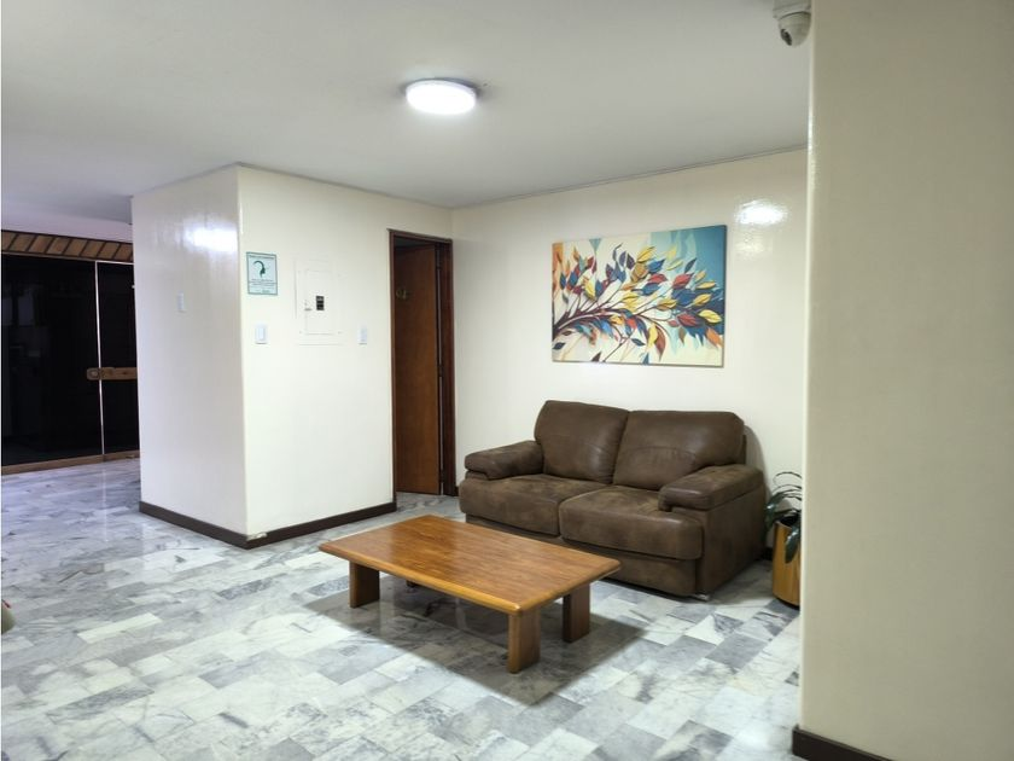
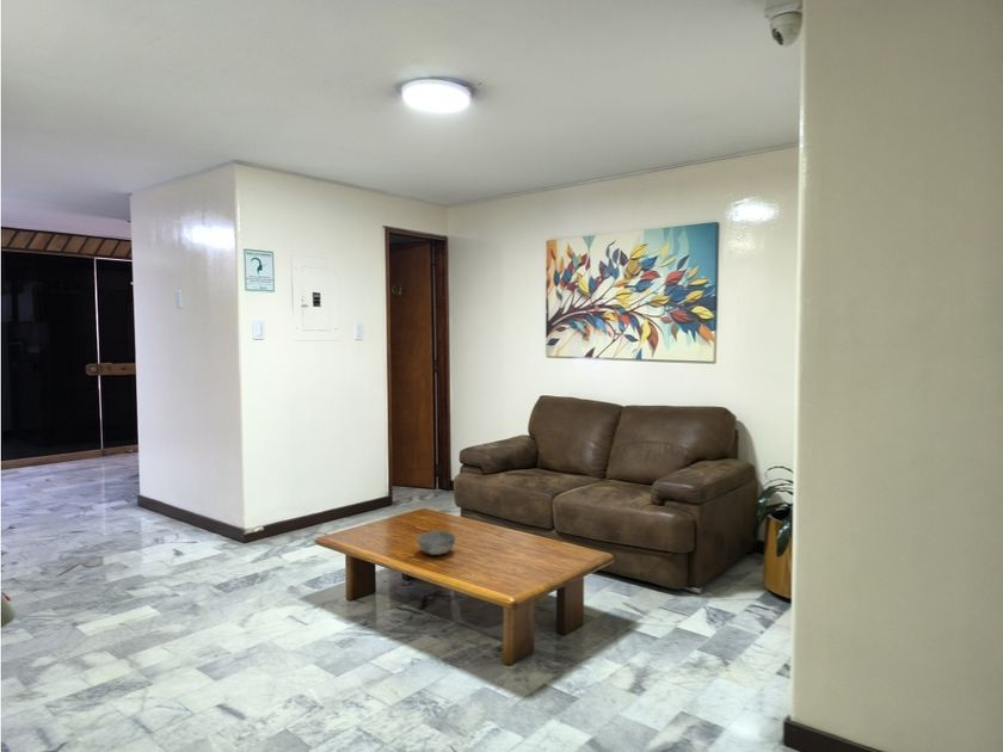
+ bowl (436, 544)
